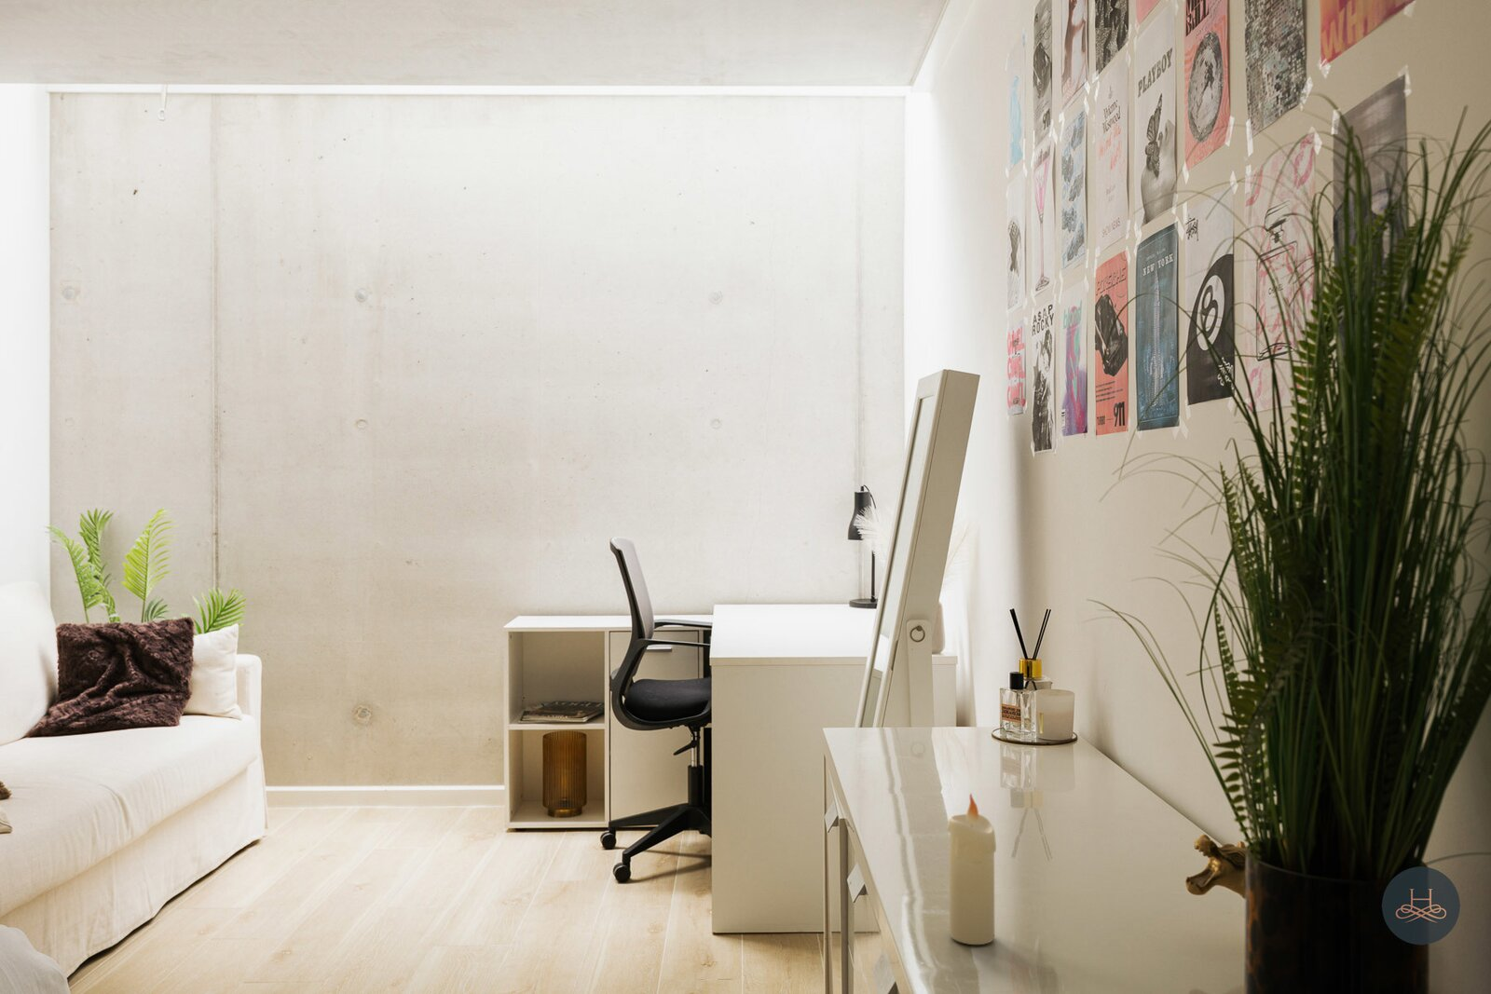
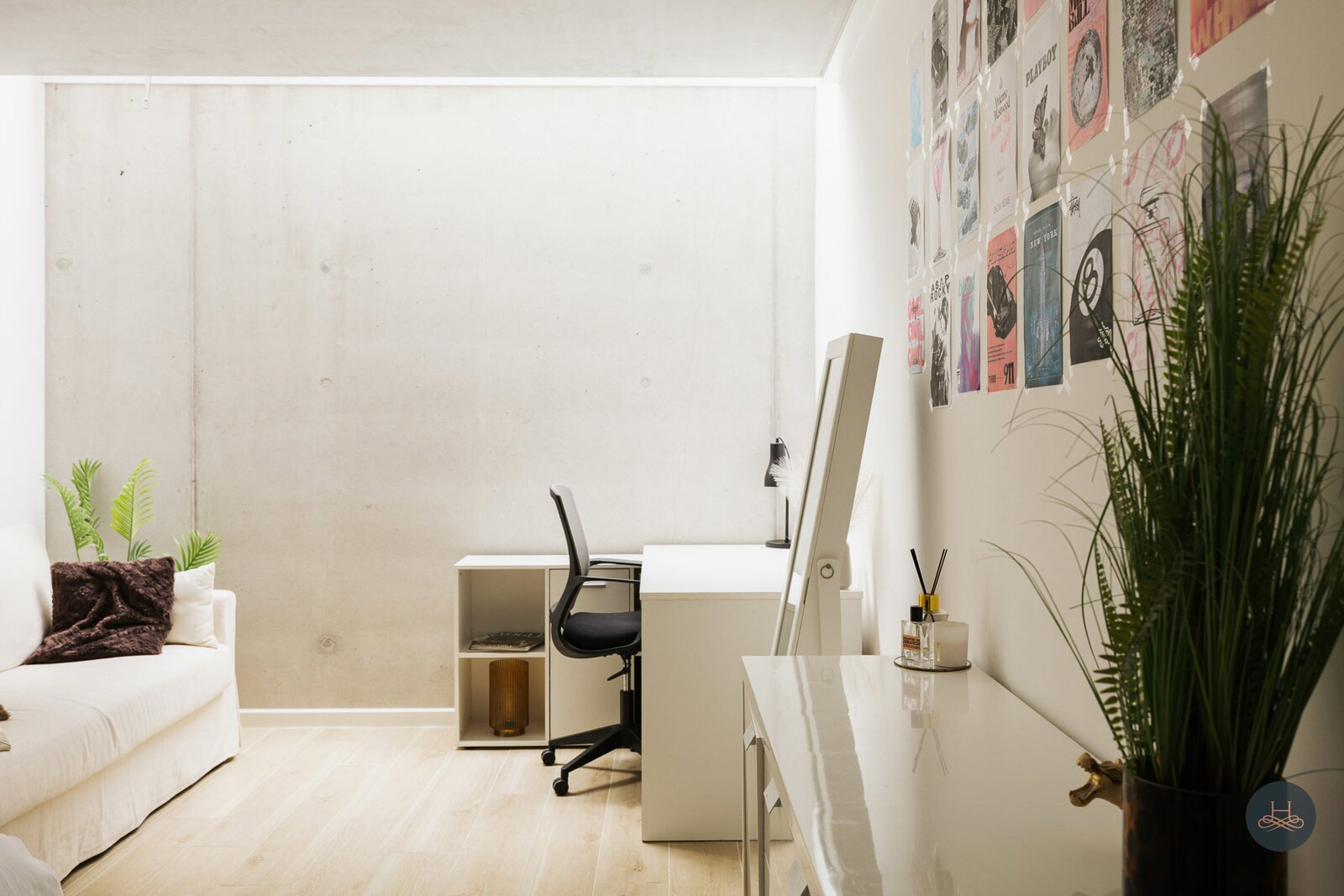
- candle (972, 864)
